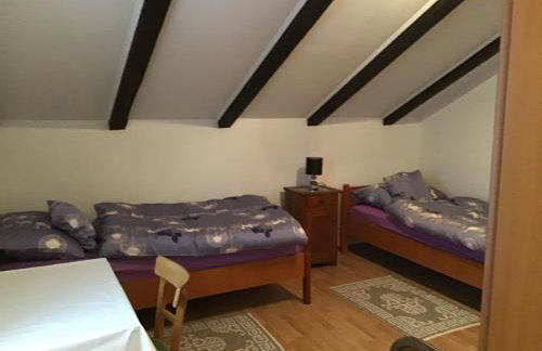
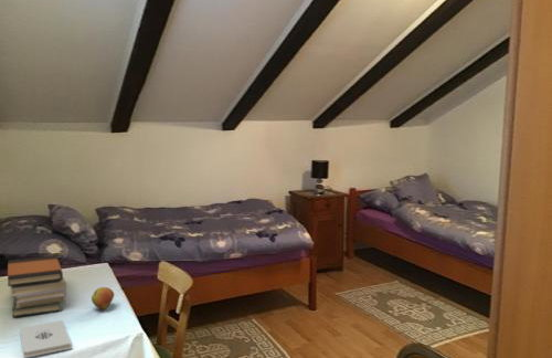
+ notepad (44, 337)
+ book stack (35, 284)
+ apple (103, 298)
